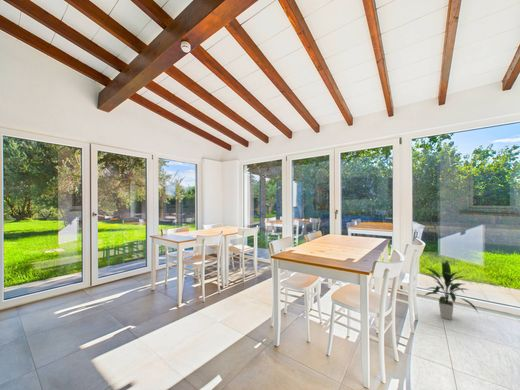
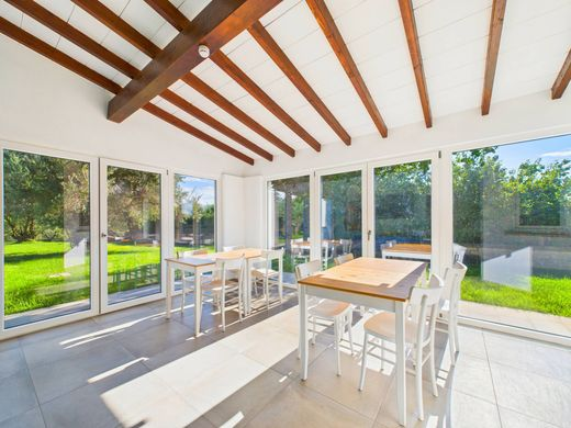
- indoor plant (447, 290)
